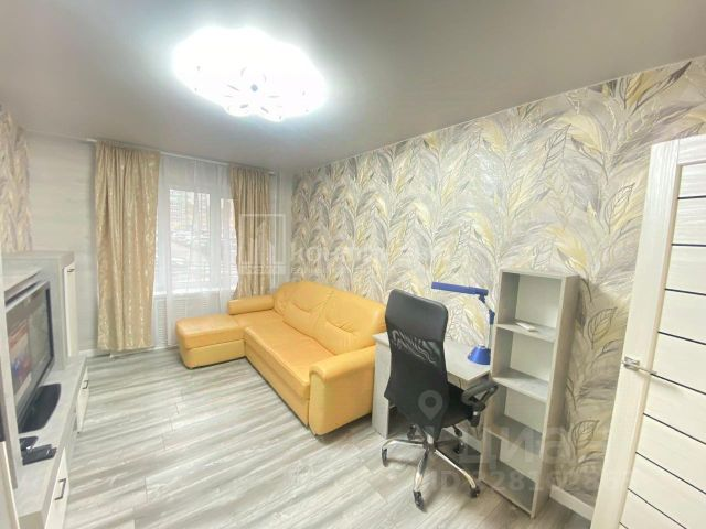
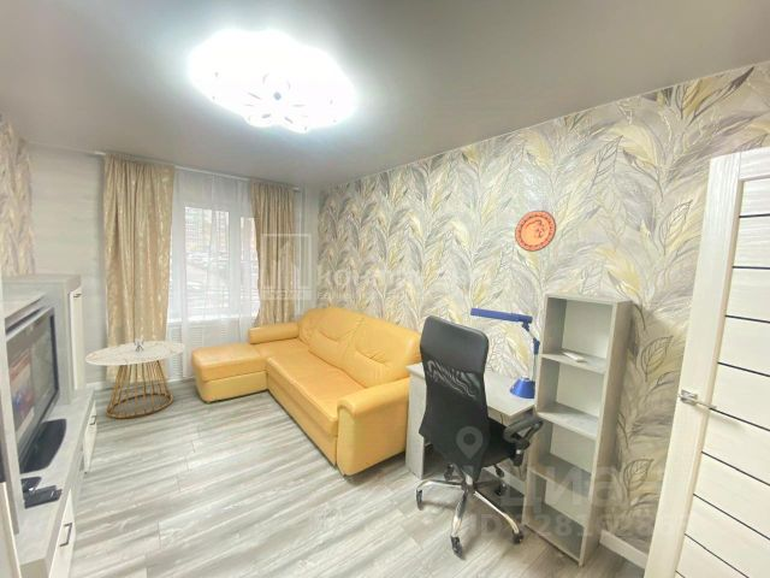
+ side table (142, 372)
+ decorative plate (534, 231)
